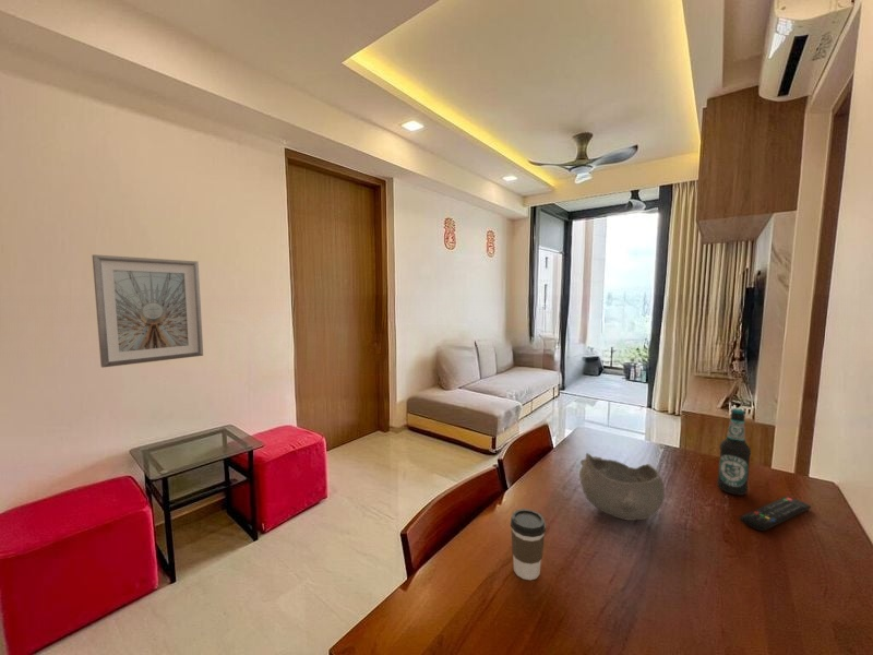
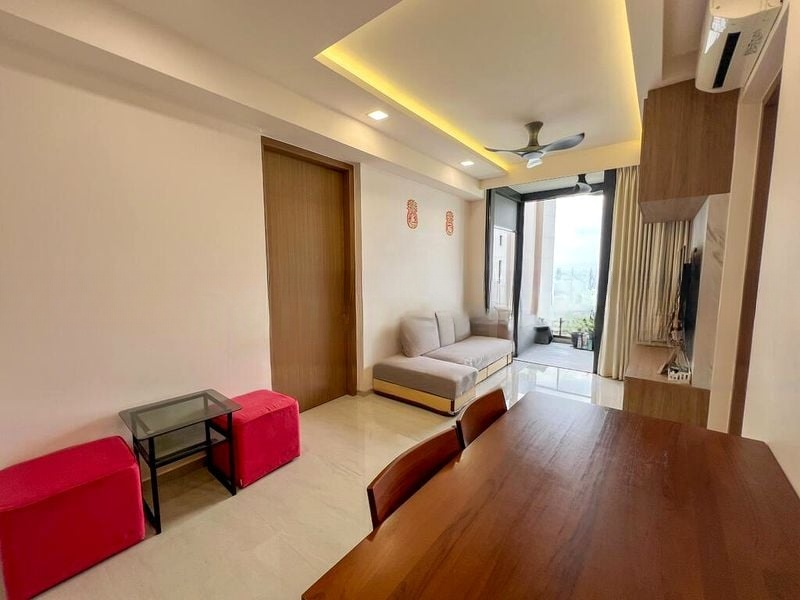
- bottle (734, 450)
- remote control (776, 513)
- bowl (620, 487)
- coffee cup (527, 544)
- picture frame (153, 310)
